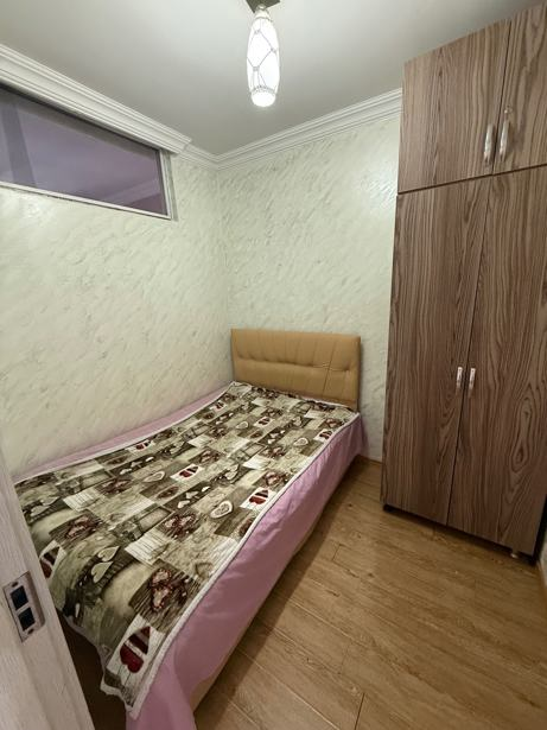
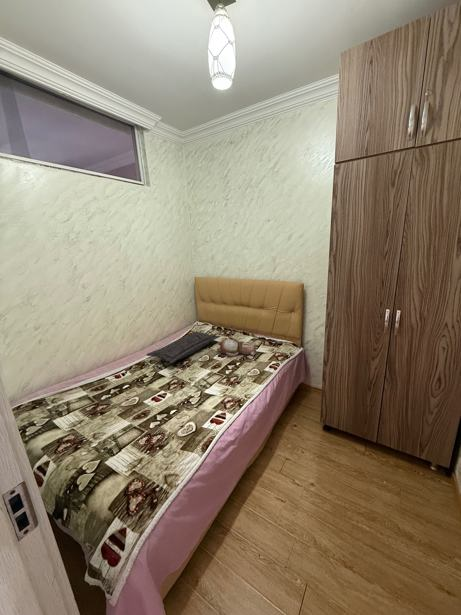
+ teddy bear (236, 346)
+ pillow (185, 345)
